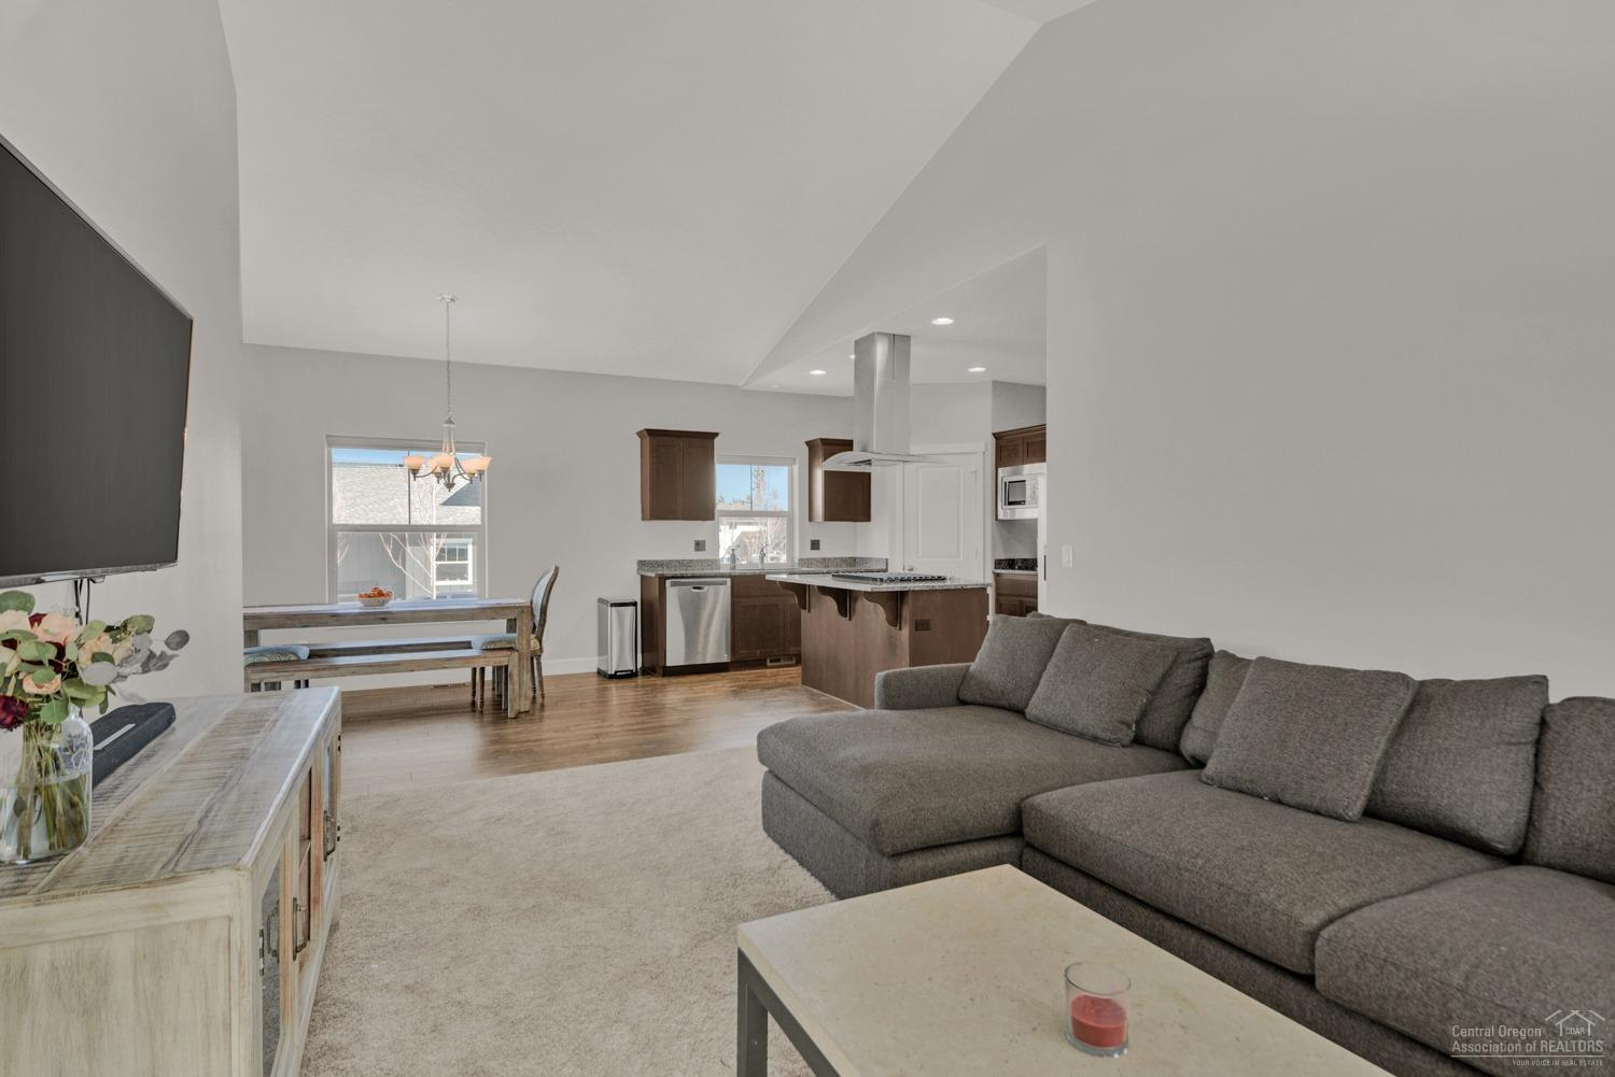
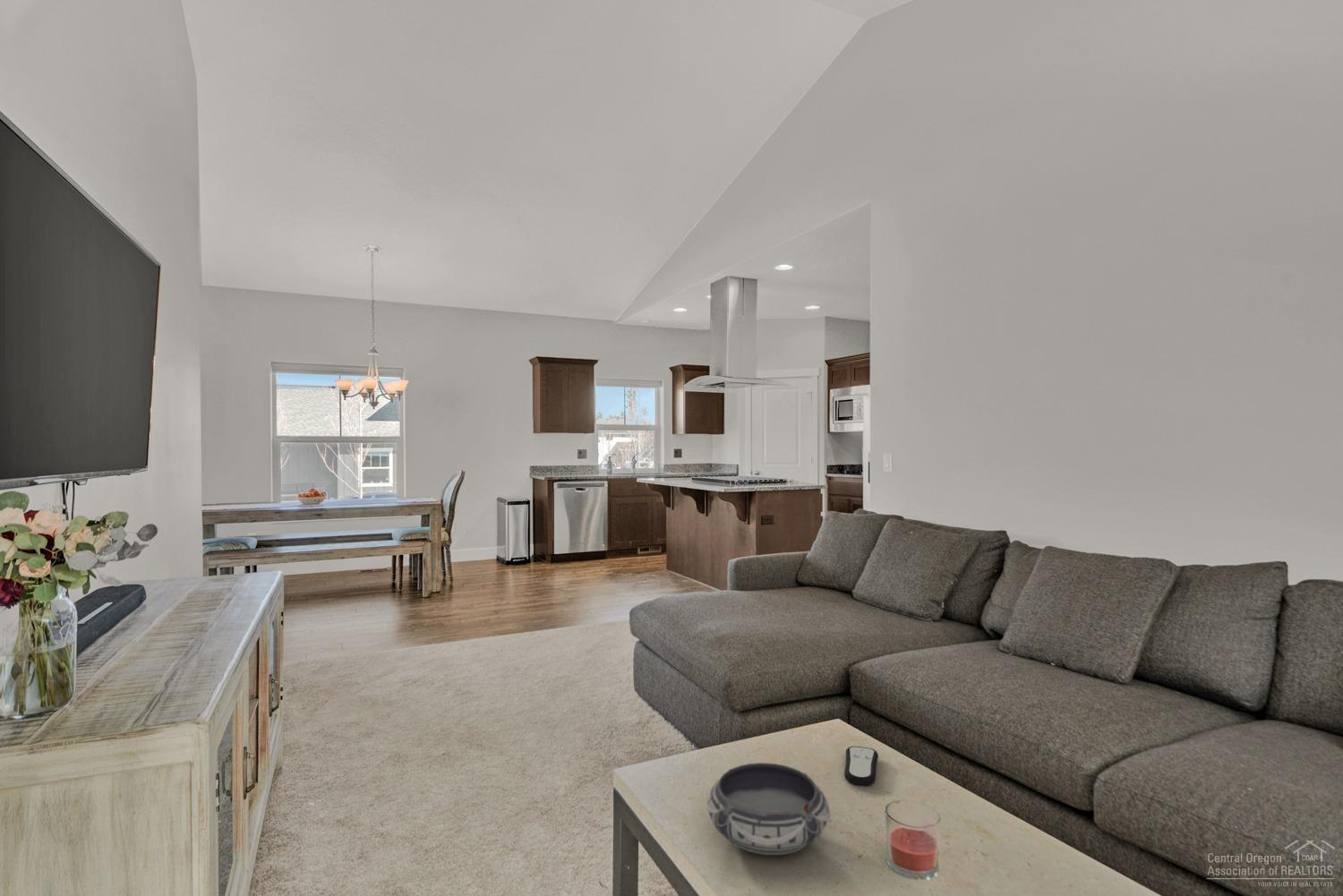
+ remote control (860, 764)
+ bowl (767, 811)
